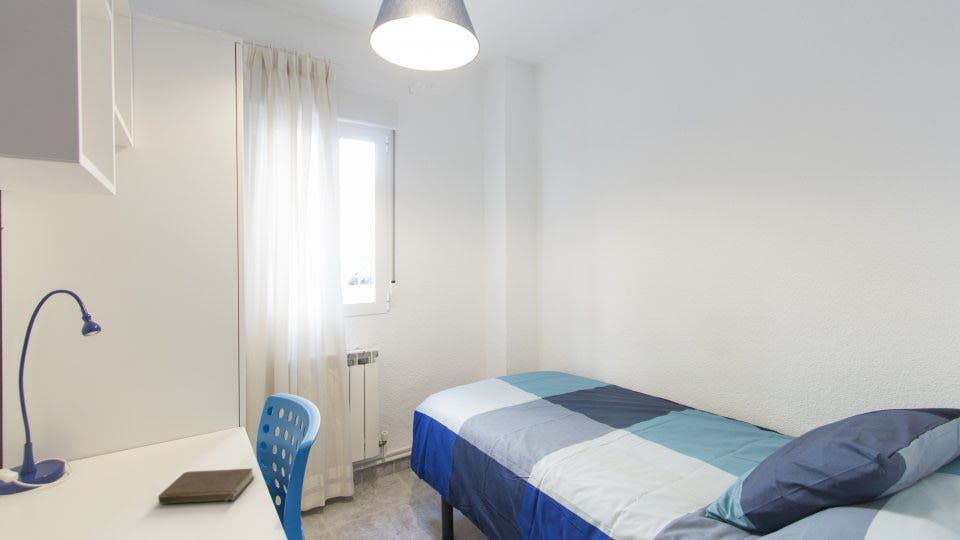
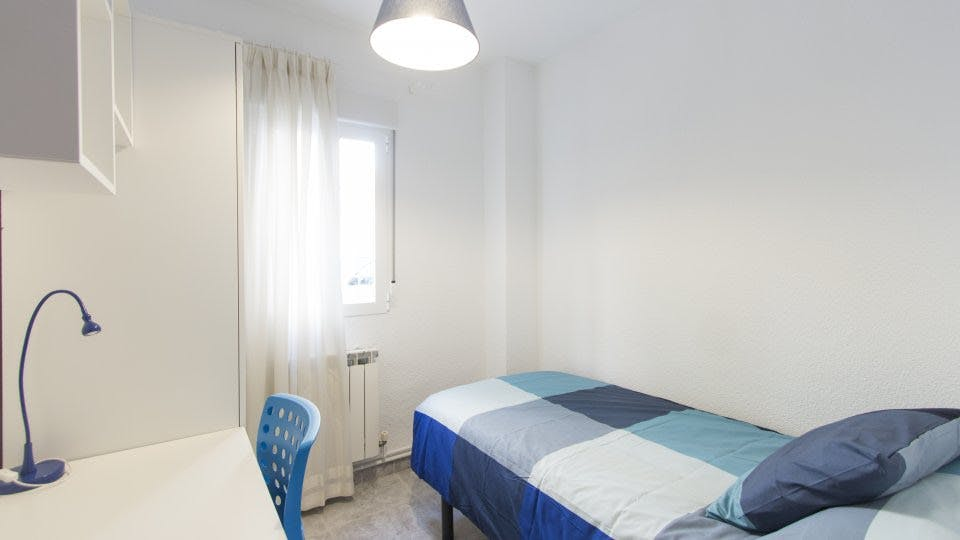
- book (206, 489)
